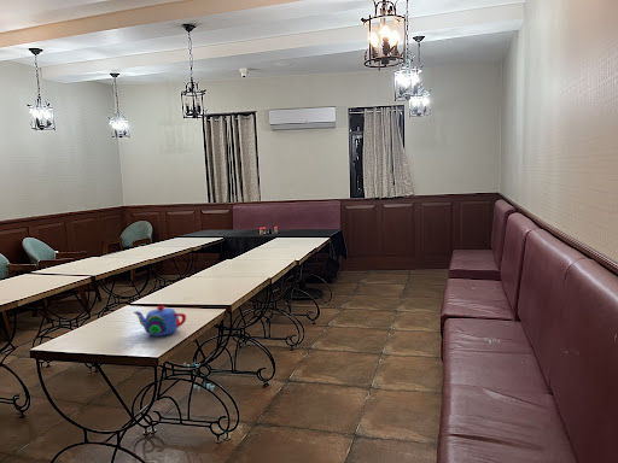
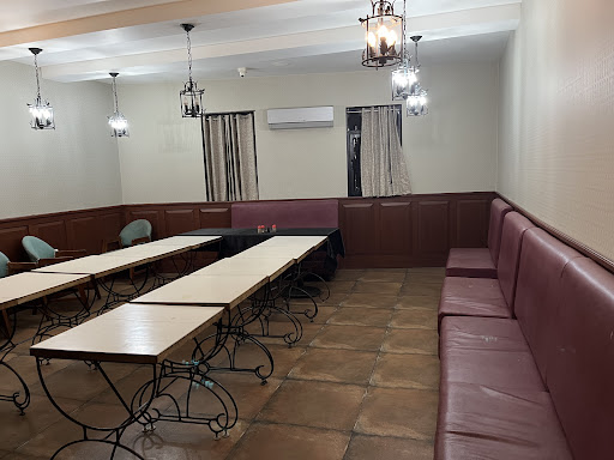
- teapot (159, 318)
